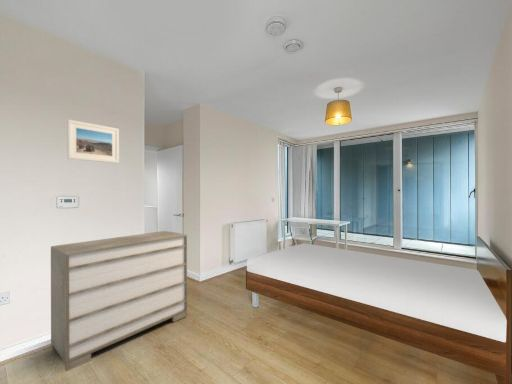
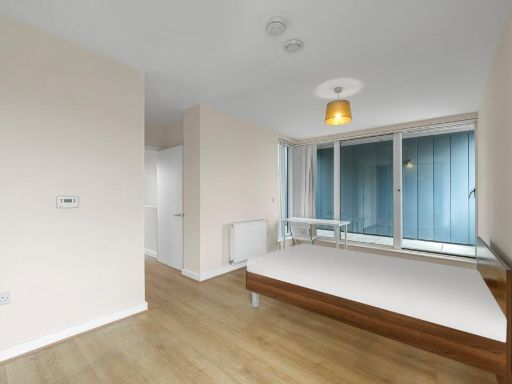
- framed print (94, 142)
- dresser (127, 285)
